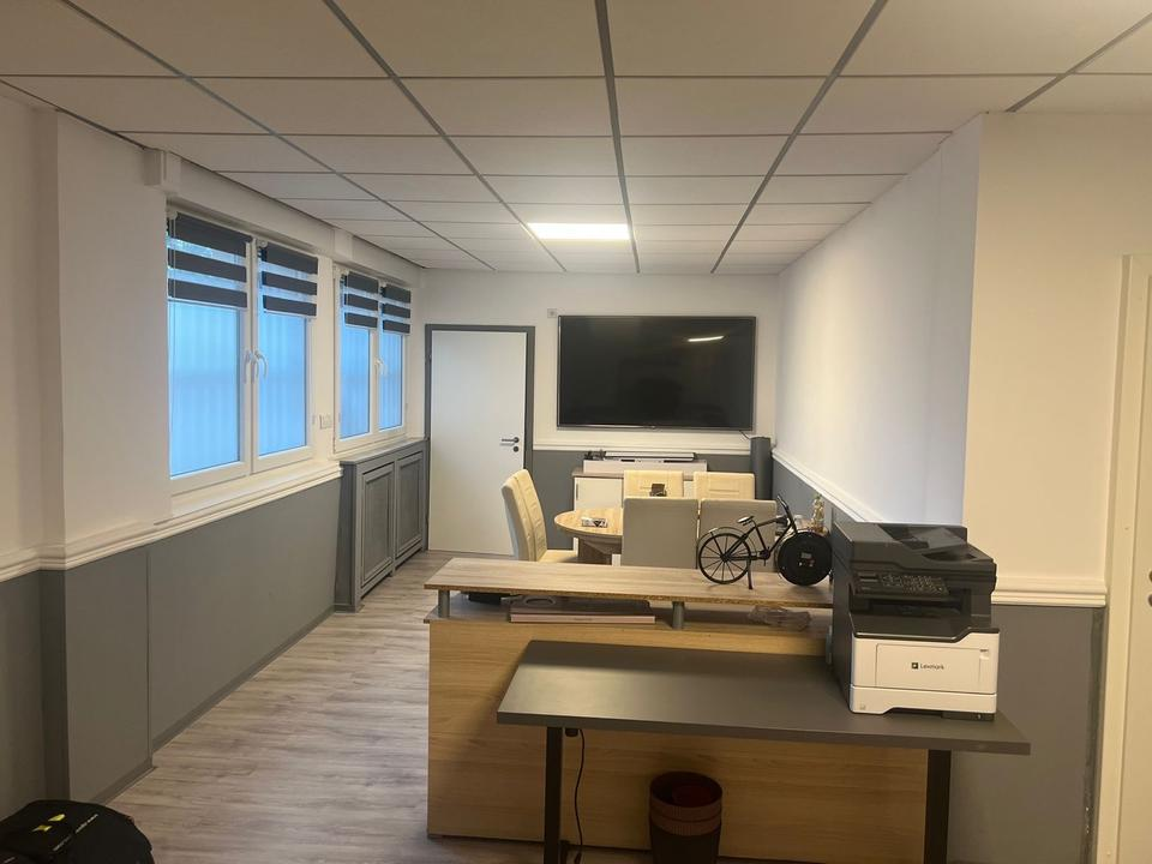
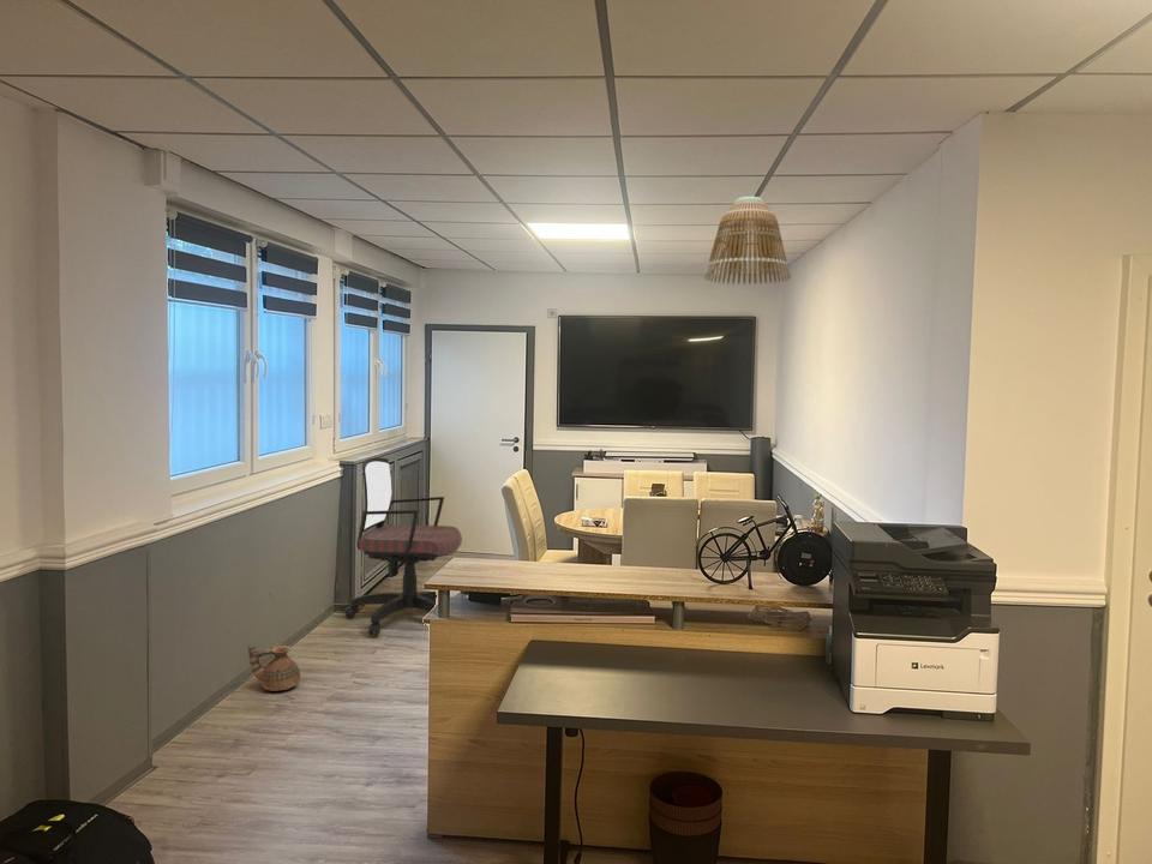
+ office chair (404, 539)
+ ceramic jug (276, 665)
+ lamp shade (746, 239)
